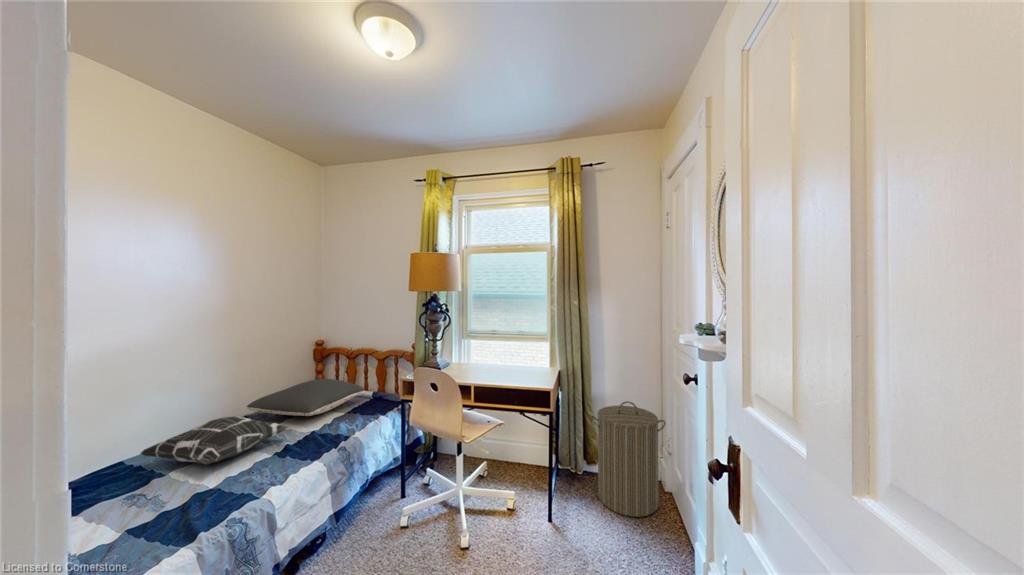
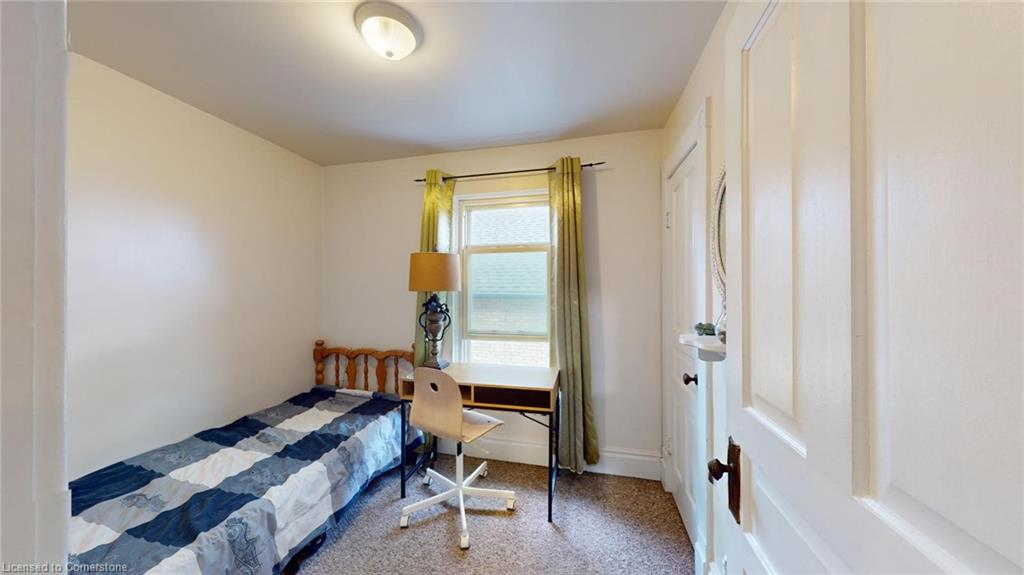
- decorative pillow (221, 437)
- pillow (309, 397)
- laundry hamper (627, 450)
